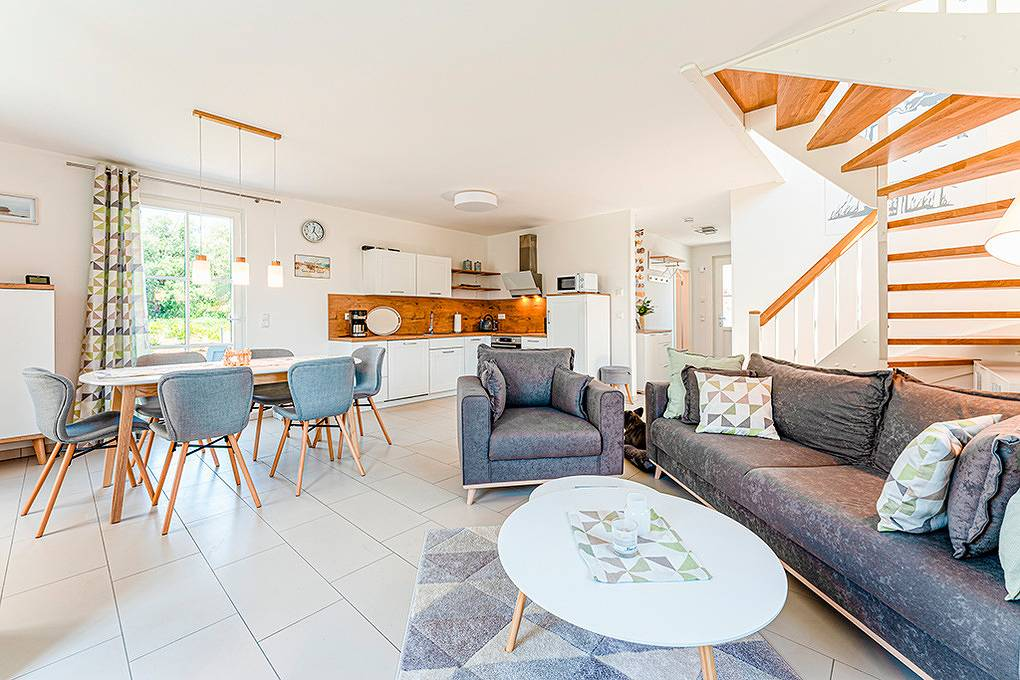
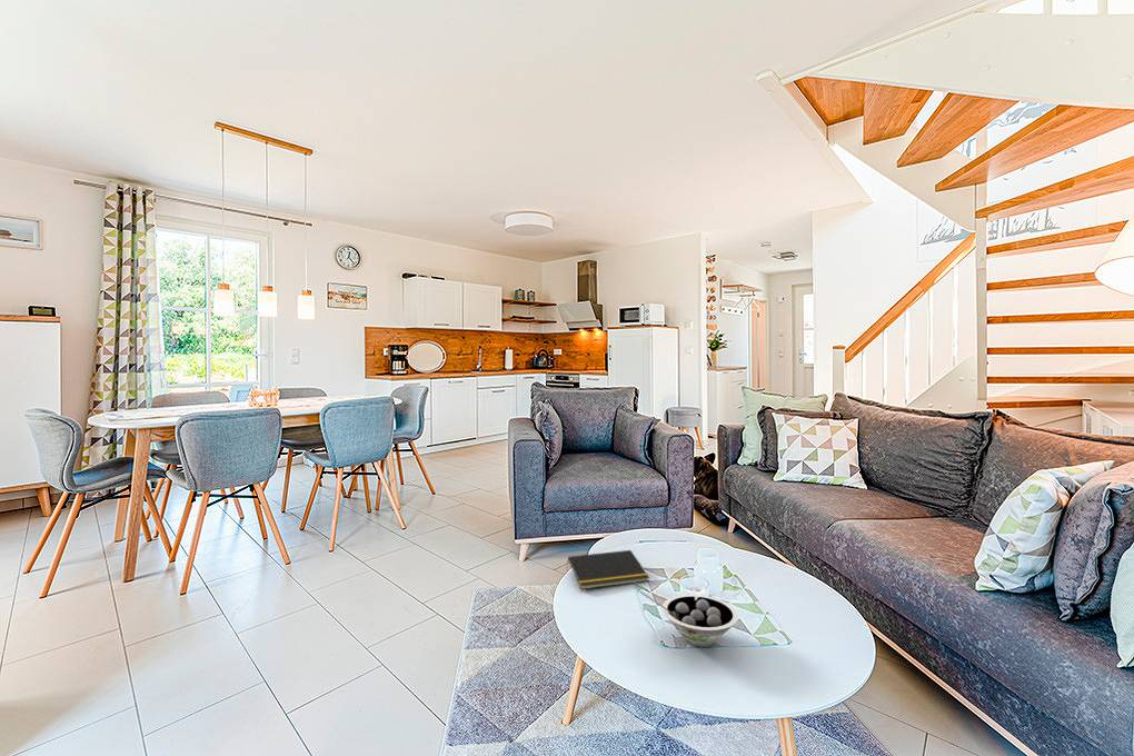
+ bowl (687, 613)
+ notepad (607, 568)
